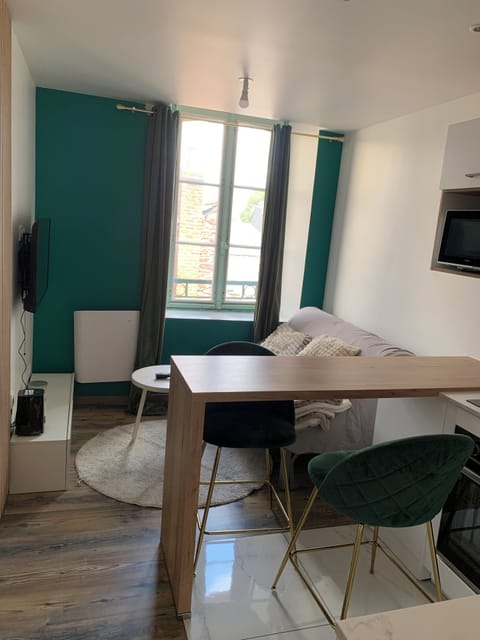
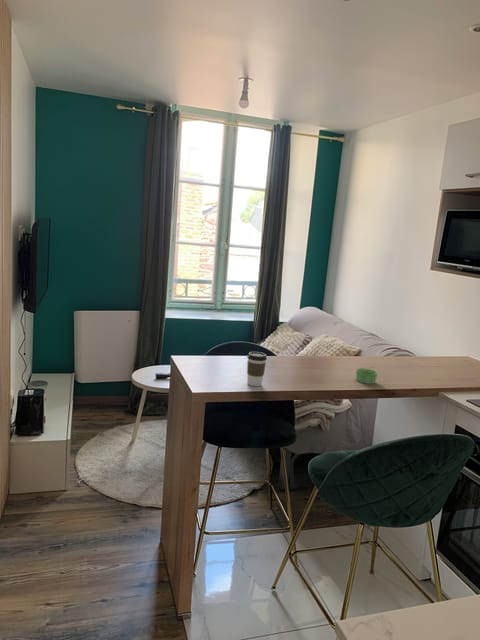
+ coffee cup (256, 369)
+ ramekin (366, 376)
